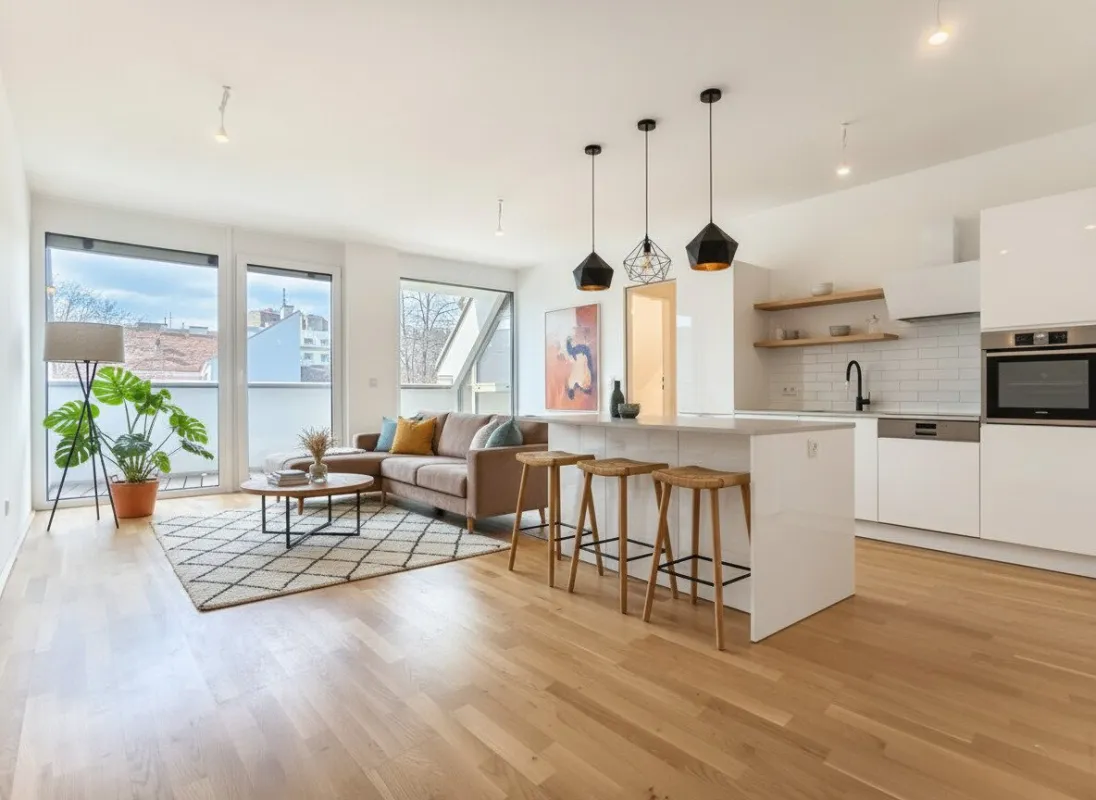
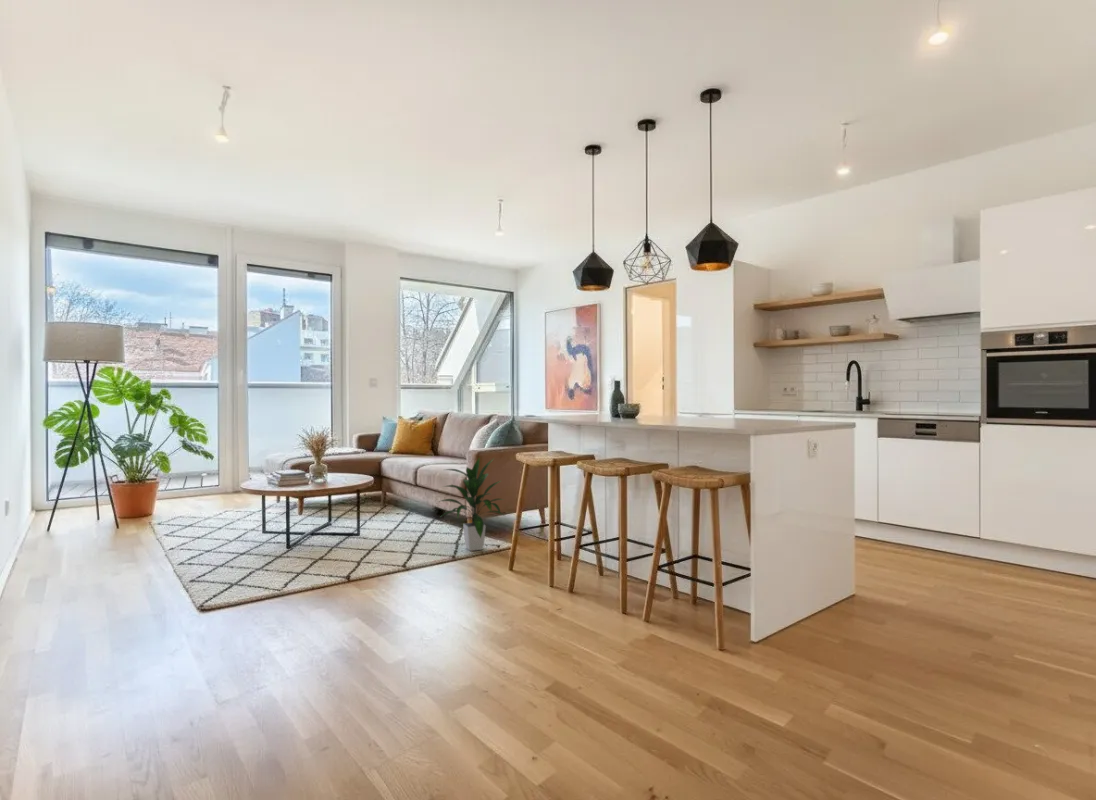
+ indoor plant (473, 503)
